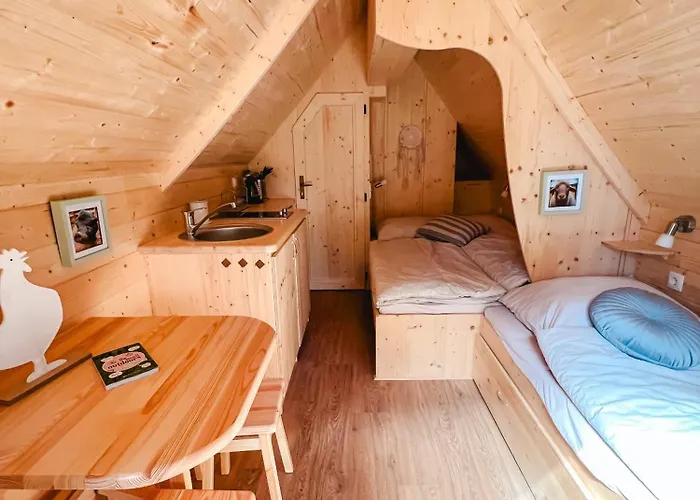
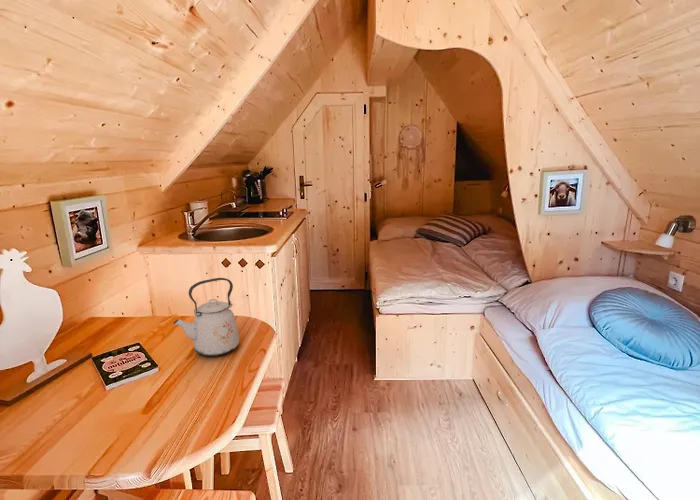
+ kettle (205, 317)
